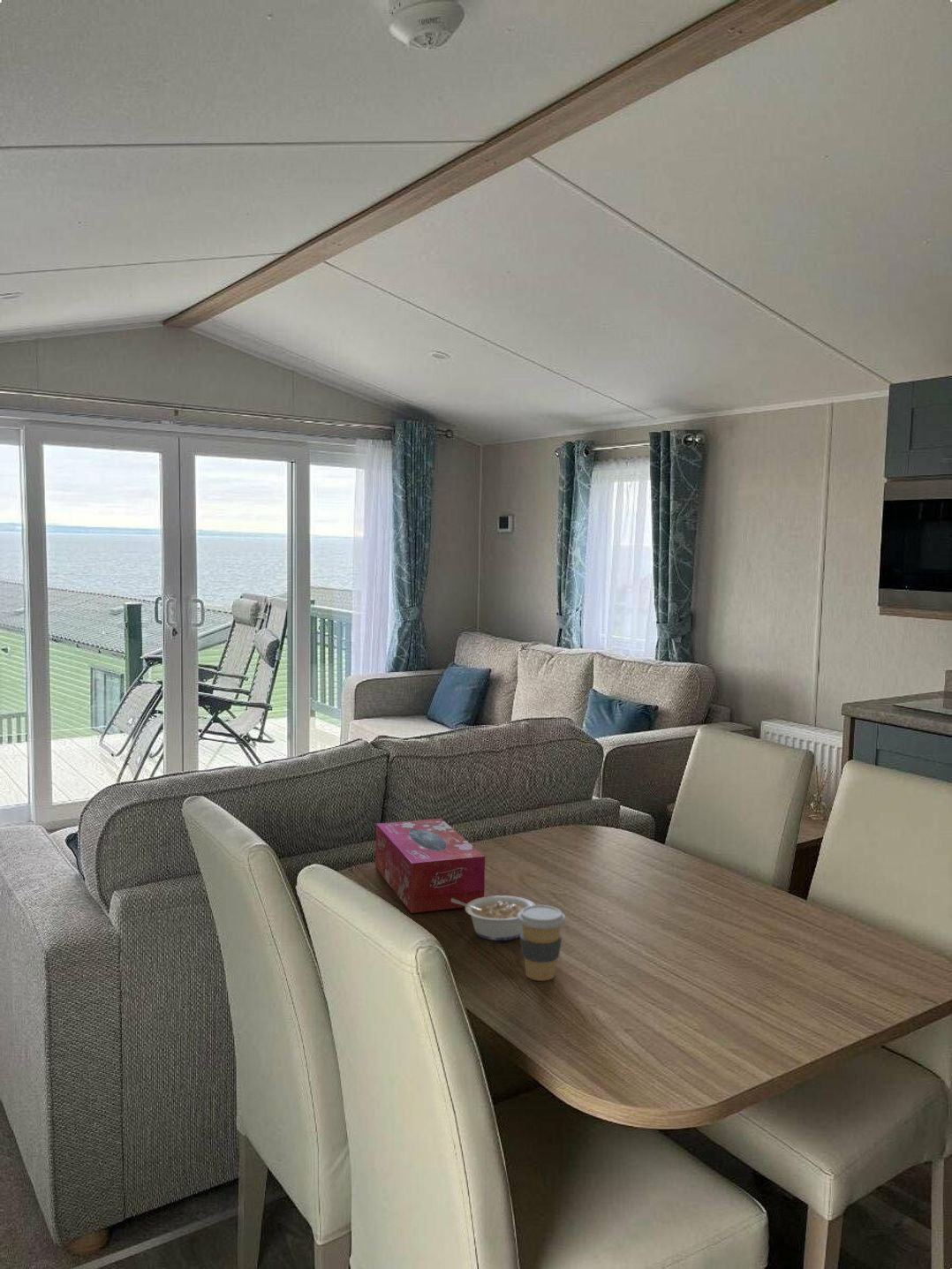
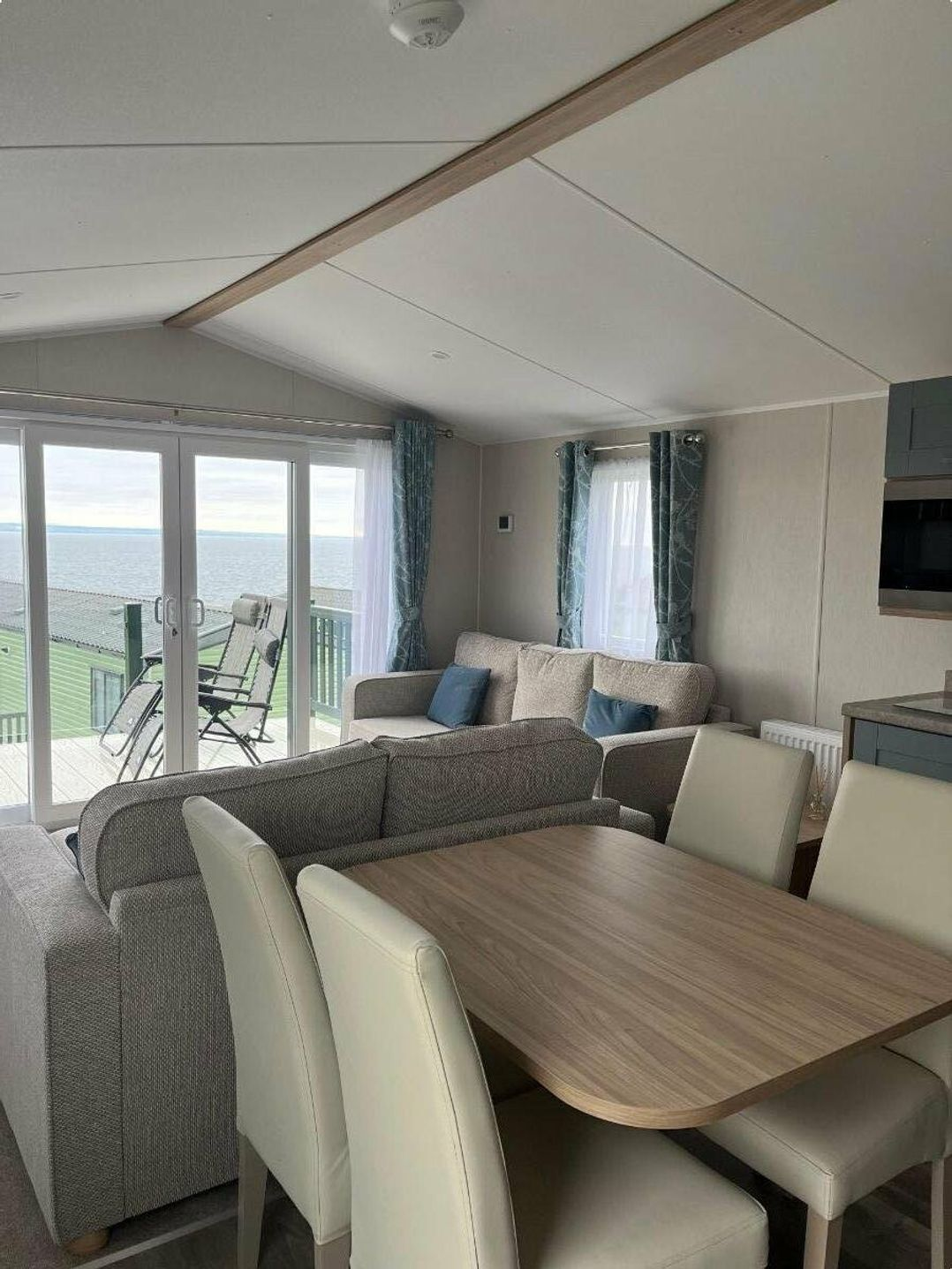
- legume (497, 918)
- coffee cup (540, 943)
- tissue box (427, 862)
